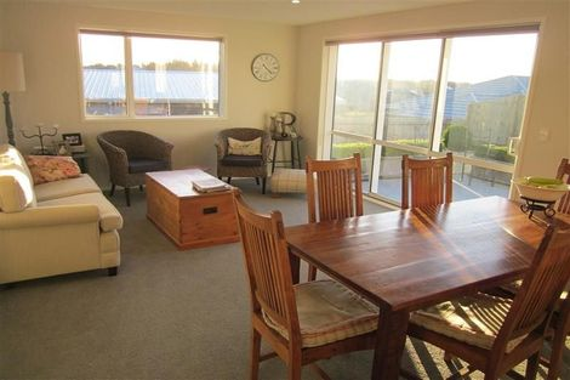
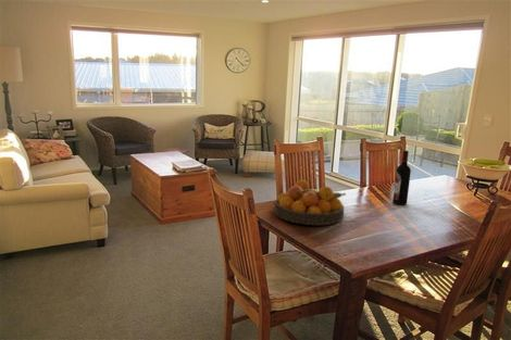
+ fruit bowl (309, 199)
+ wine bottle (402, 177)
